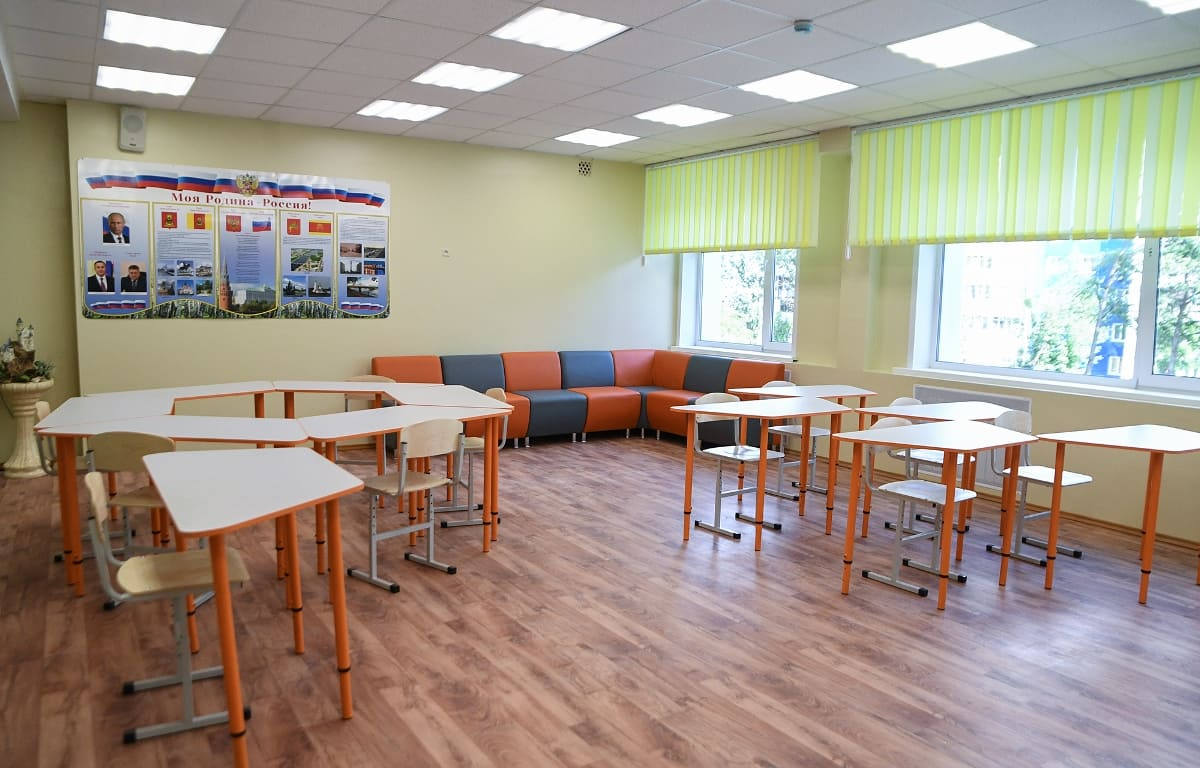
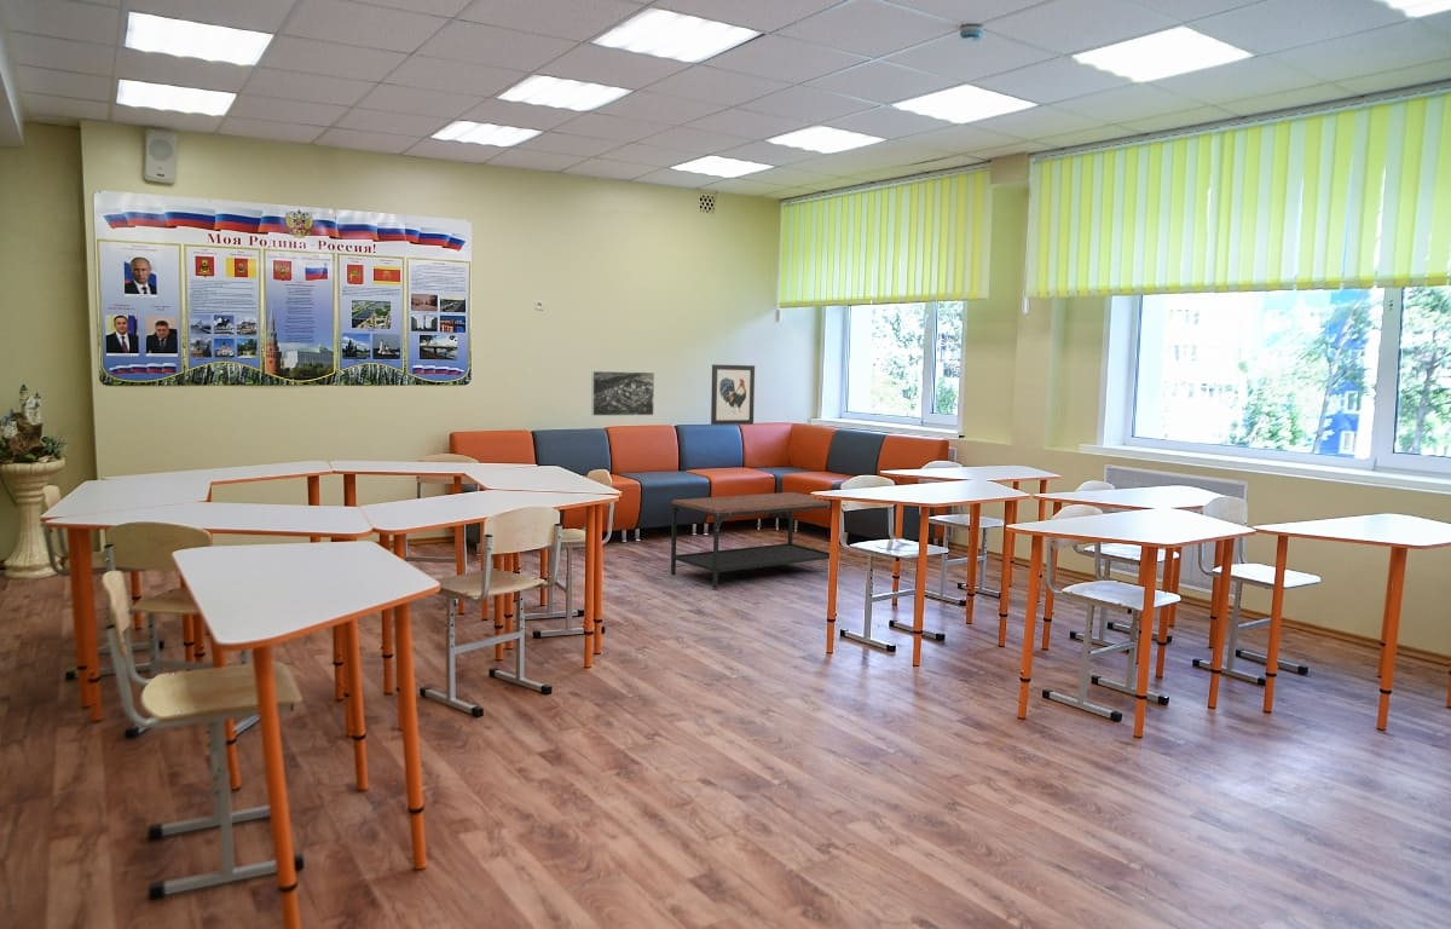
+ wall art (733, 394)
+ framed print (623, 393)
+ coffee table (756, 547)
